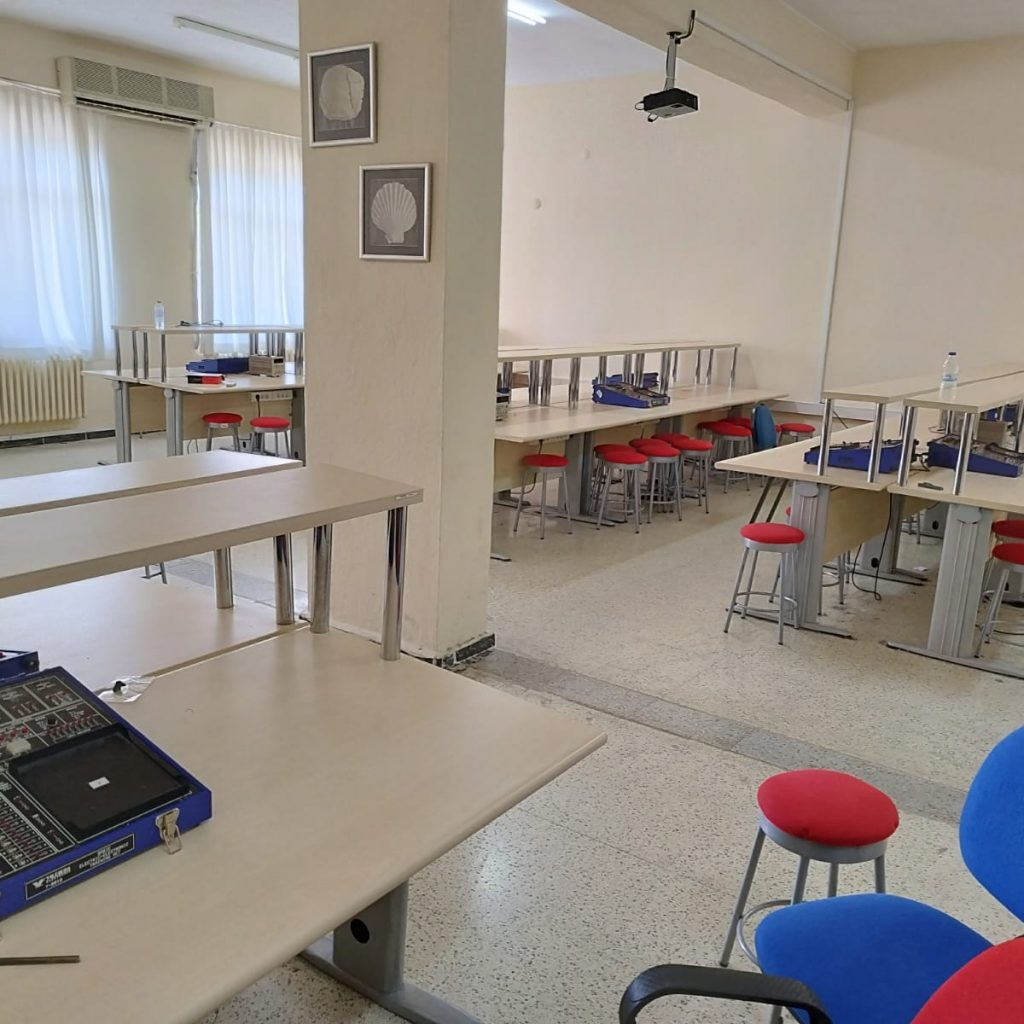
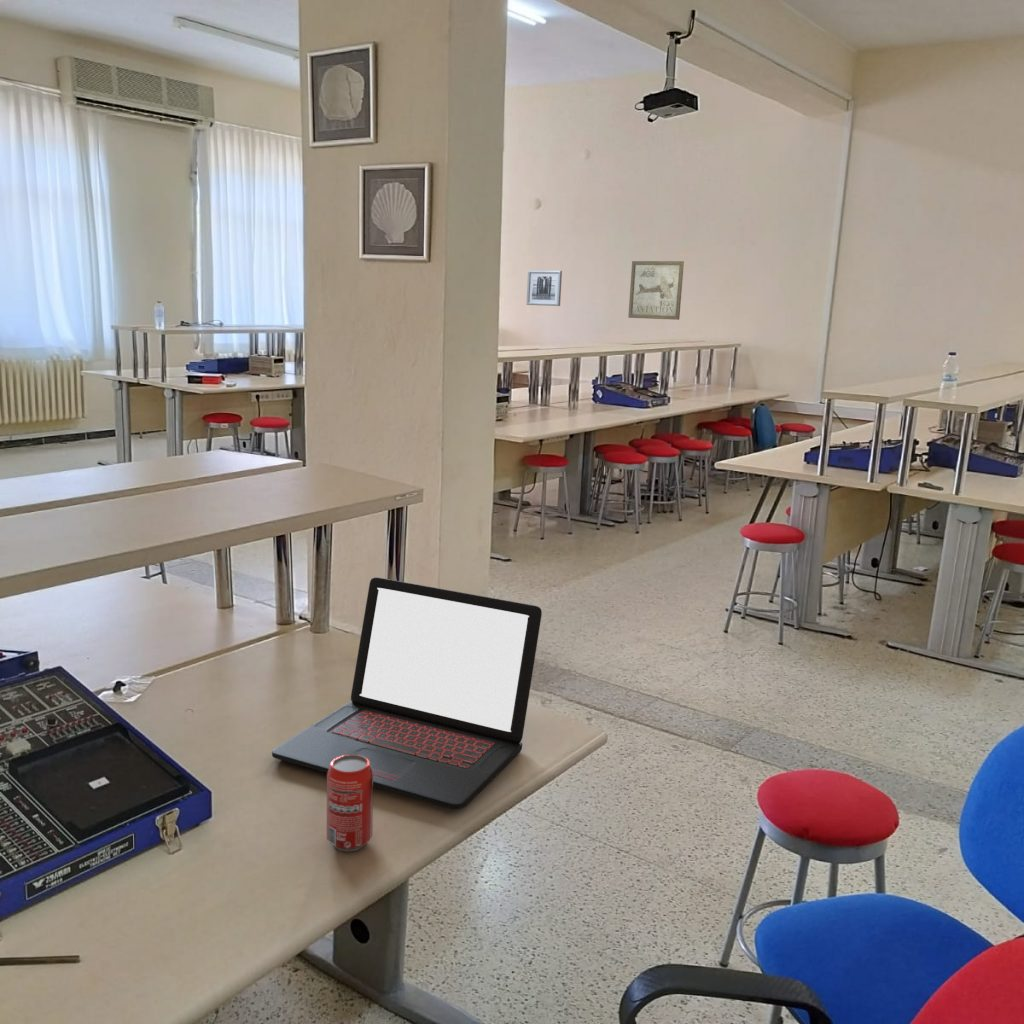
+ wall art (655, 290)
+ beverage can (349, 803)
+ laptop (409, 681)
+ wall art (543, 288)
